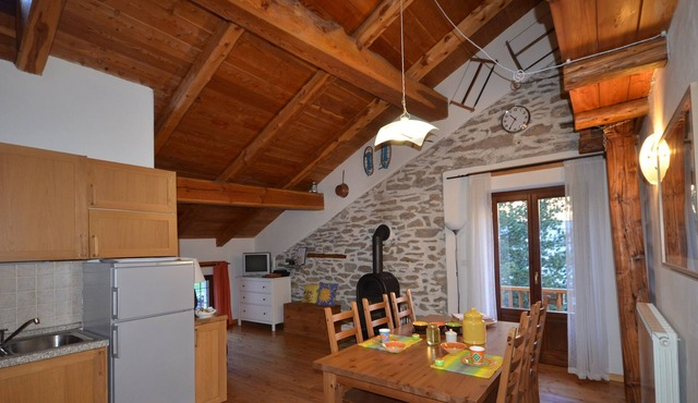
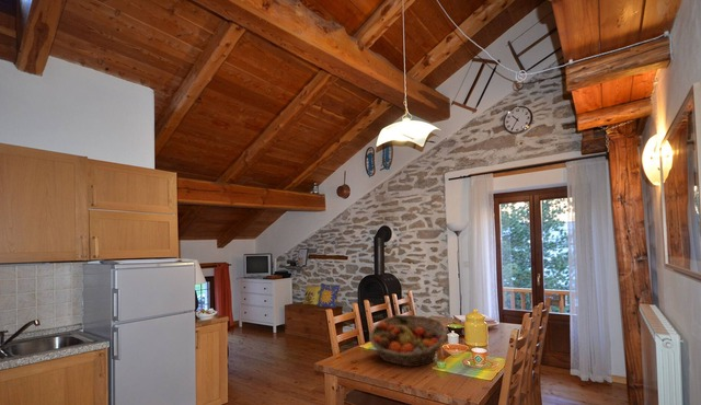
+ fruit basket (406, 339)
